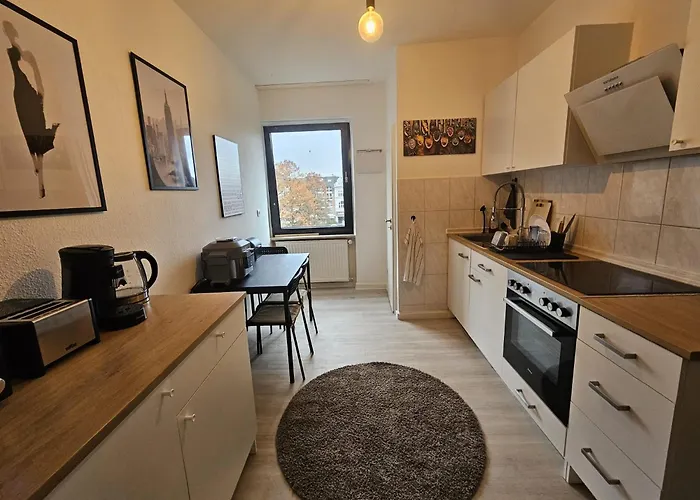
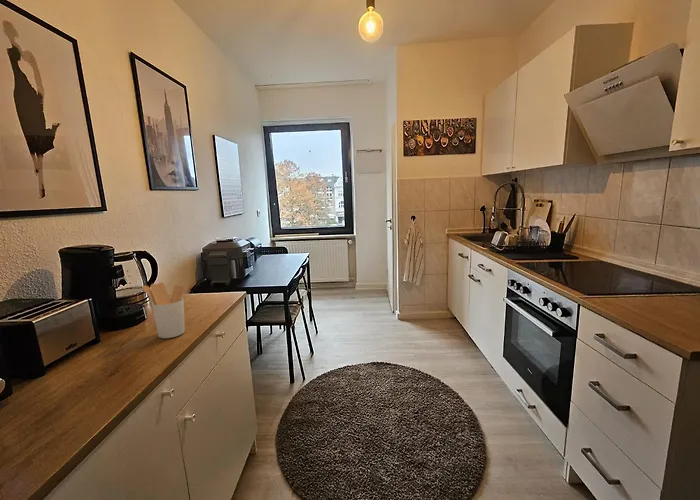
+ utensil holder (164, 308)
